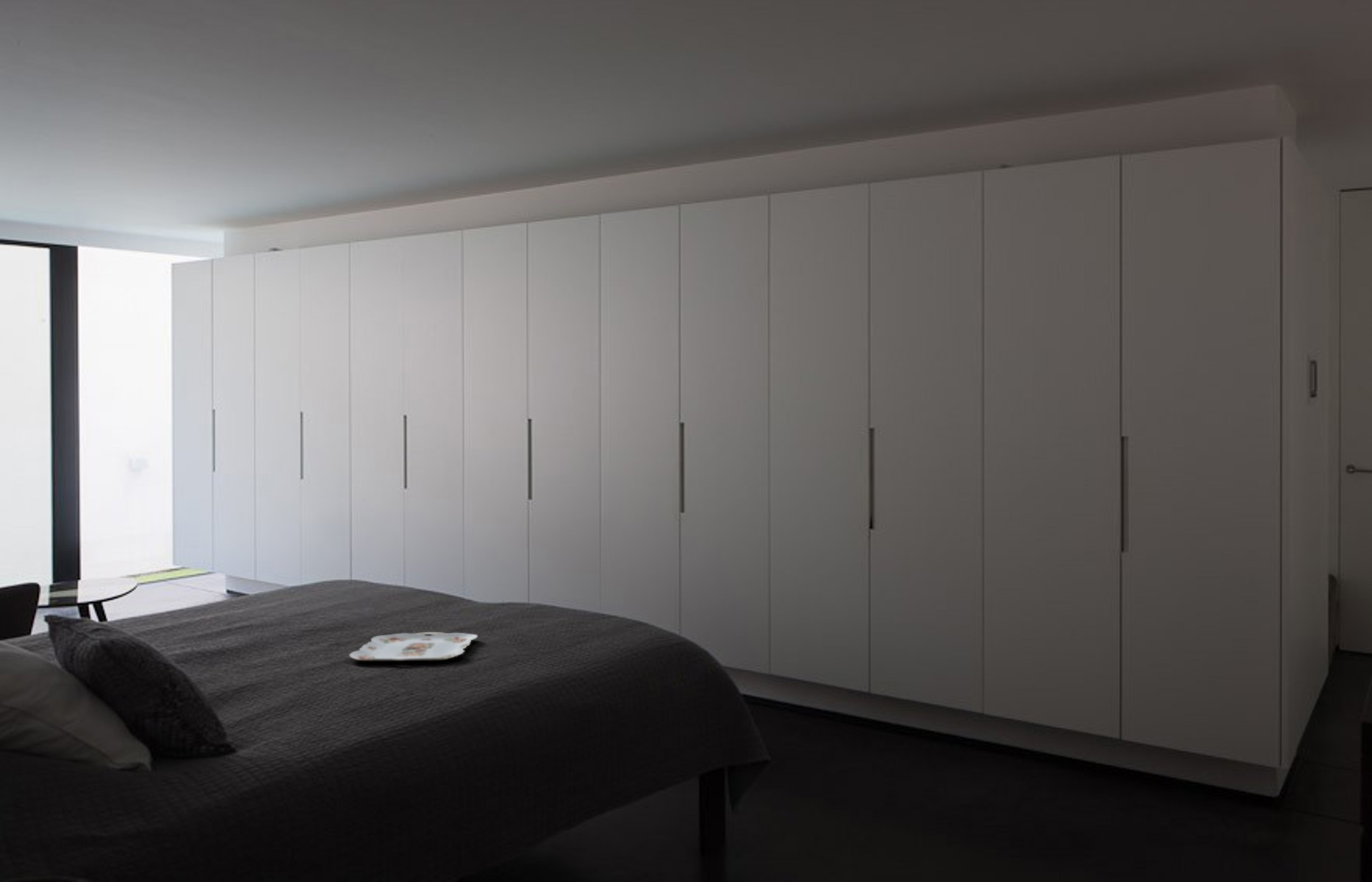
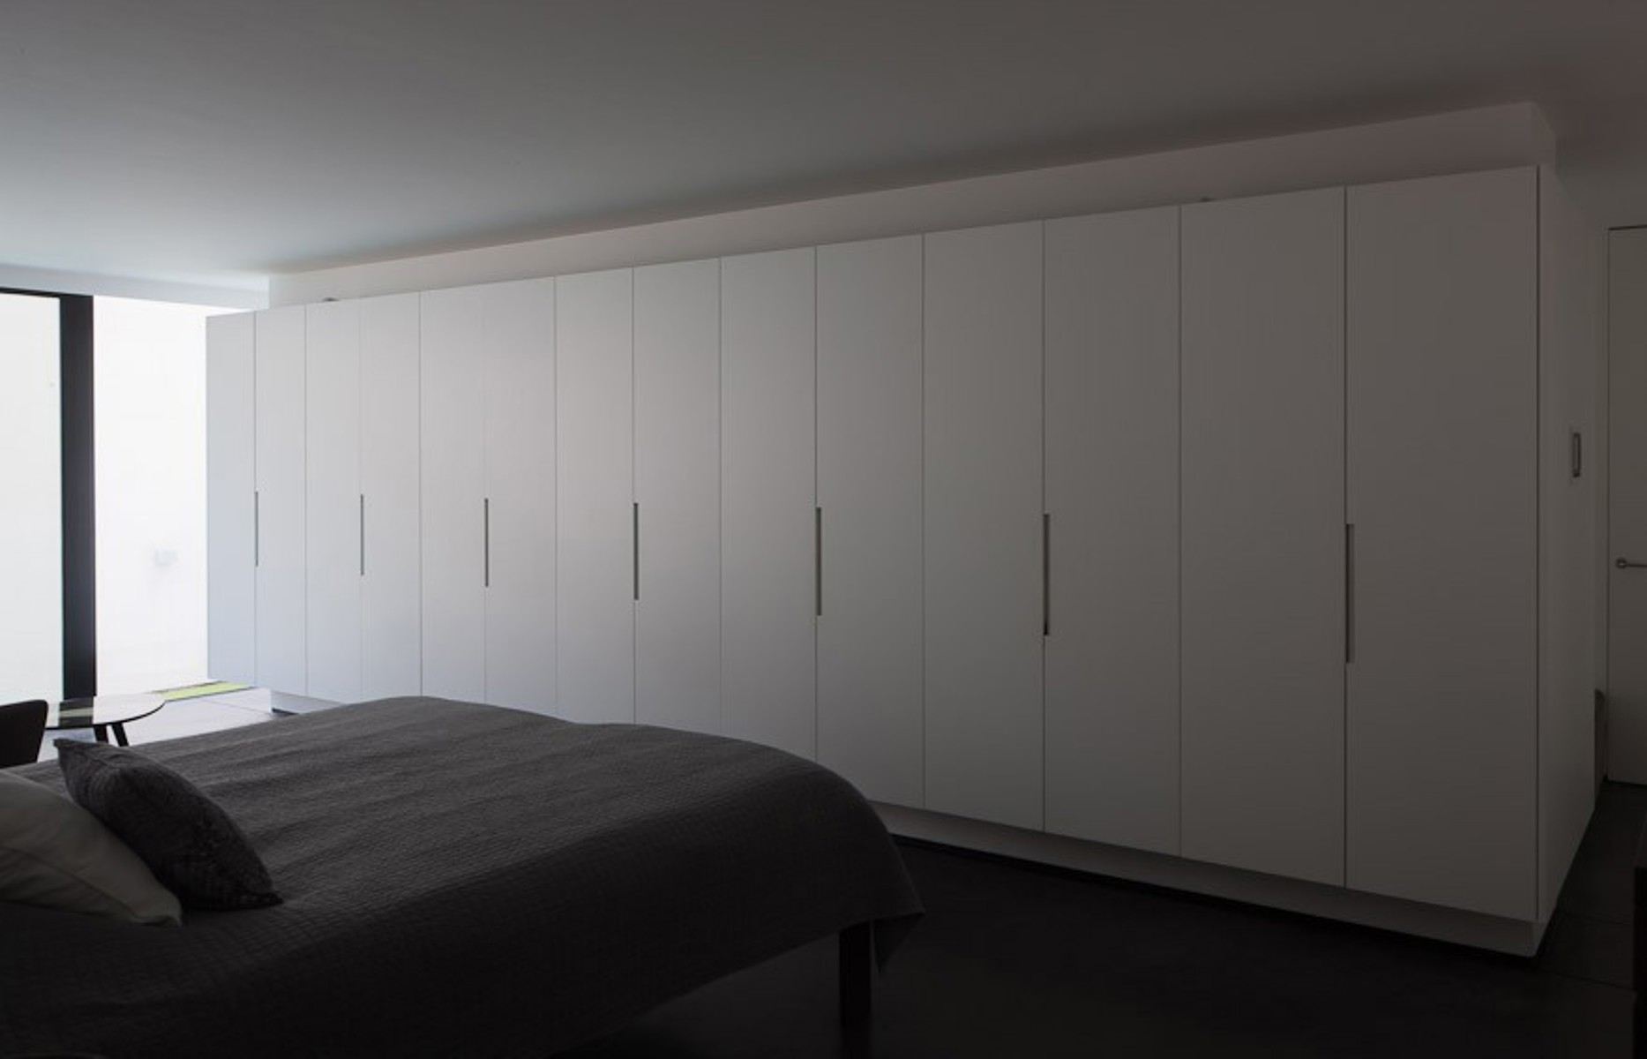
- serving tray (416, 647)
